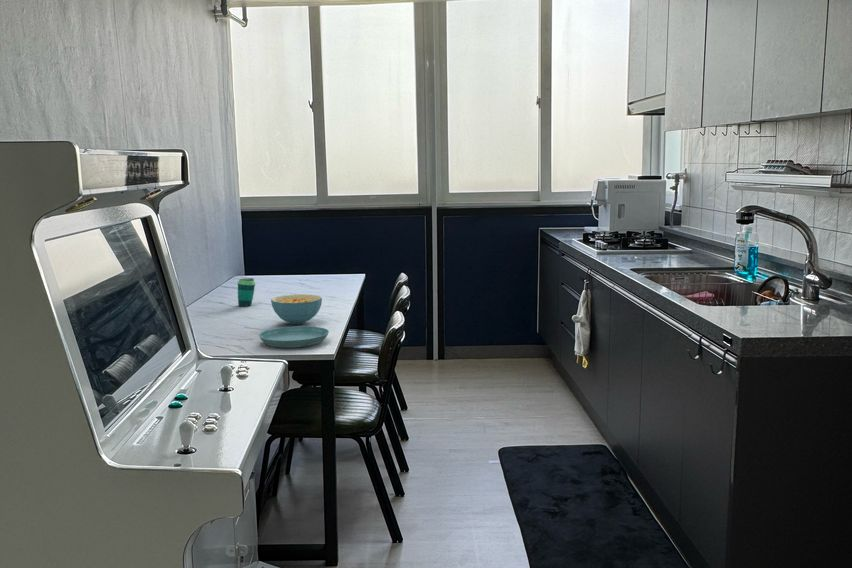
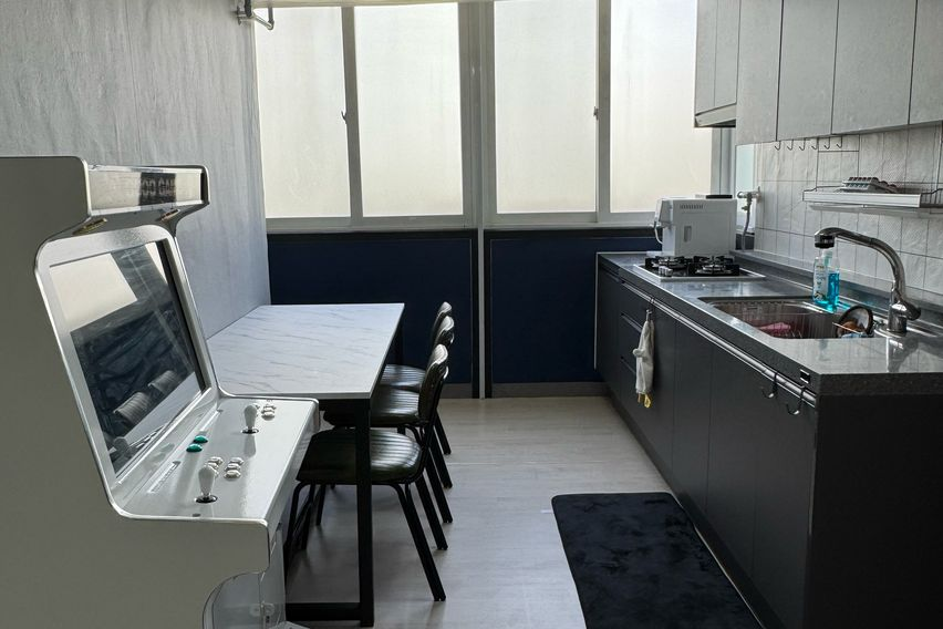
- saucer (294, 337)
- cup (246, 292)
- cereal bowl (296, 310)
